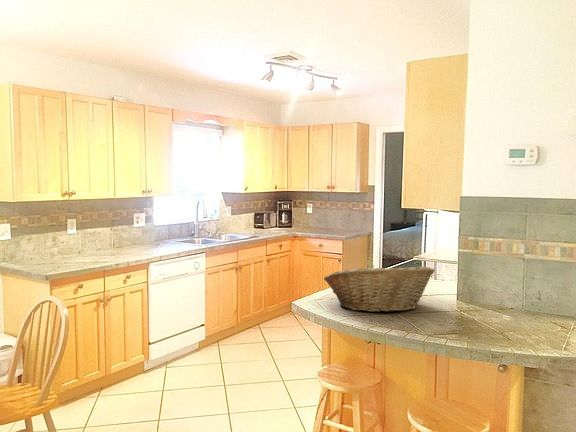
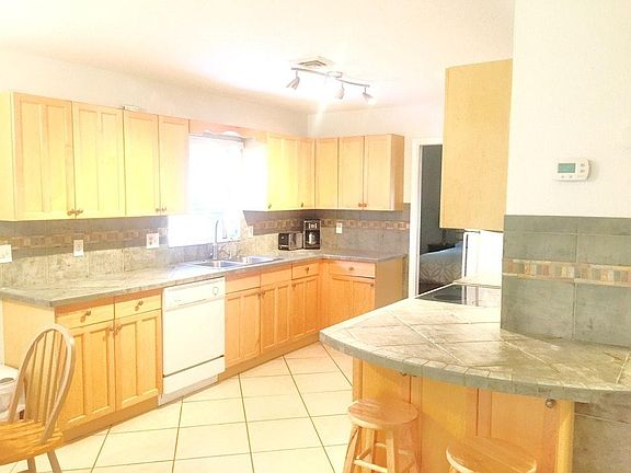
- fruit basket (378, 283)
